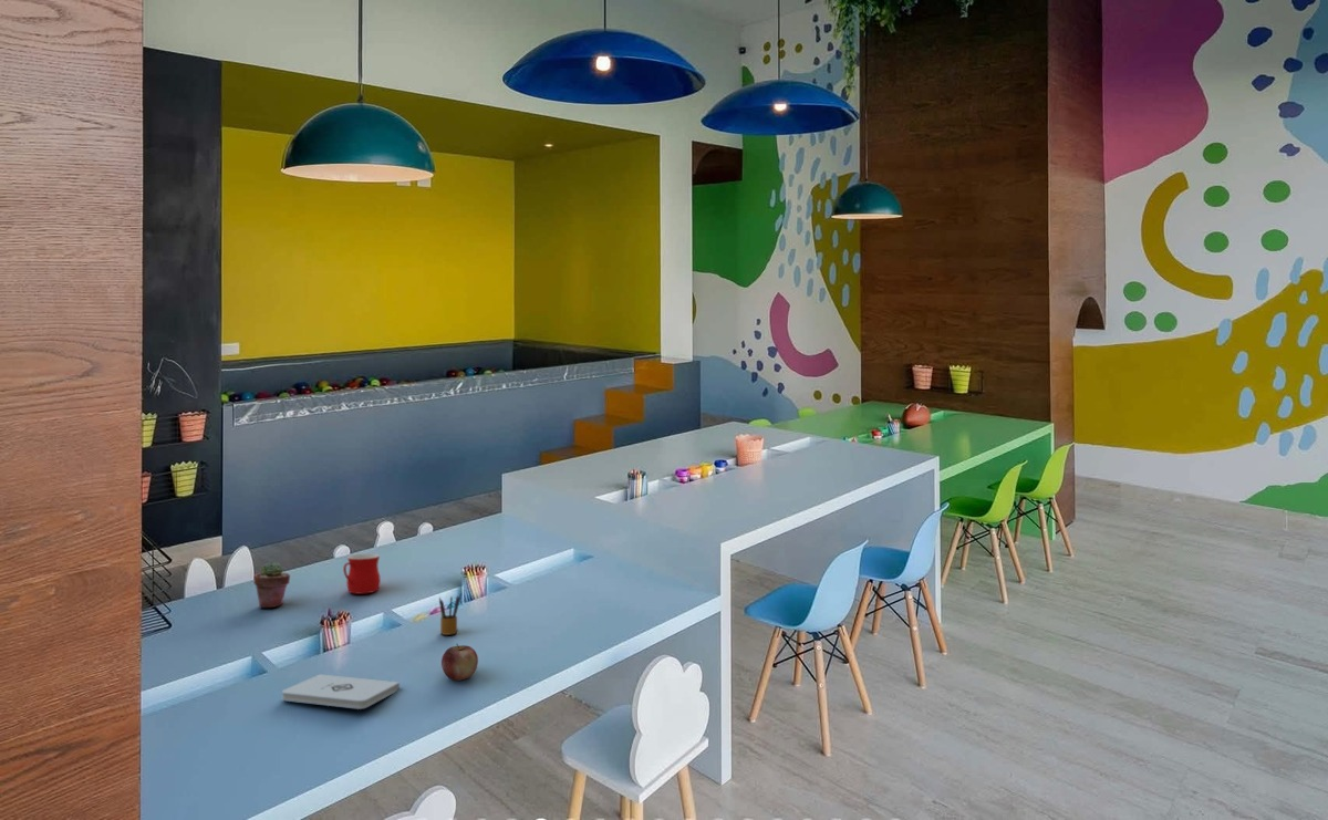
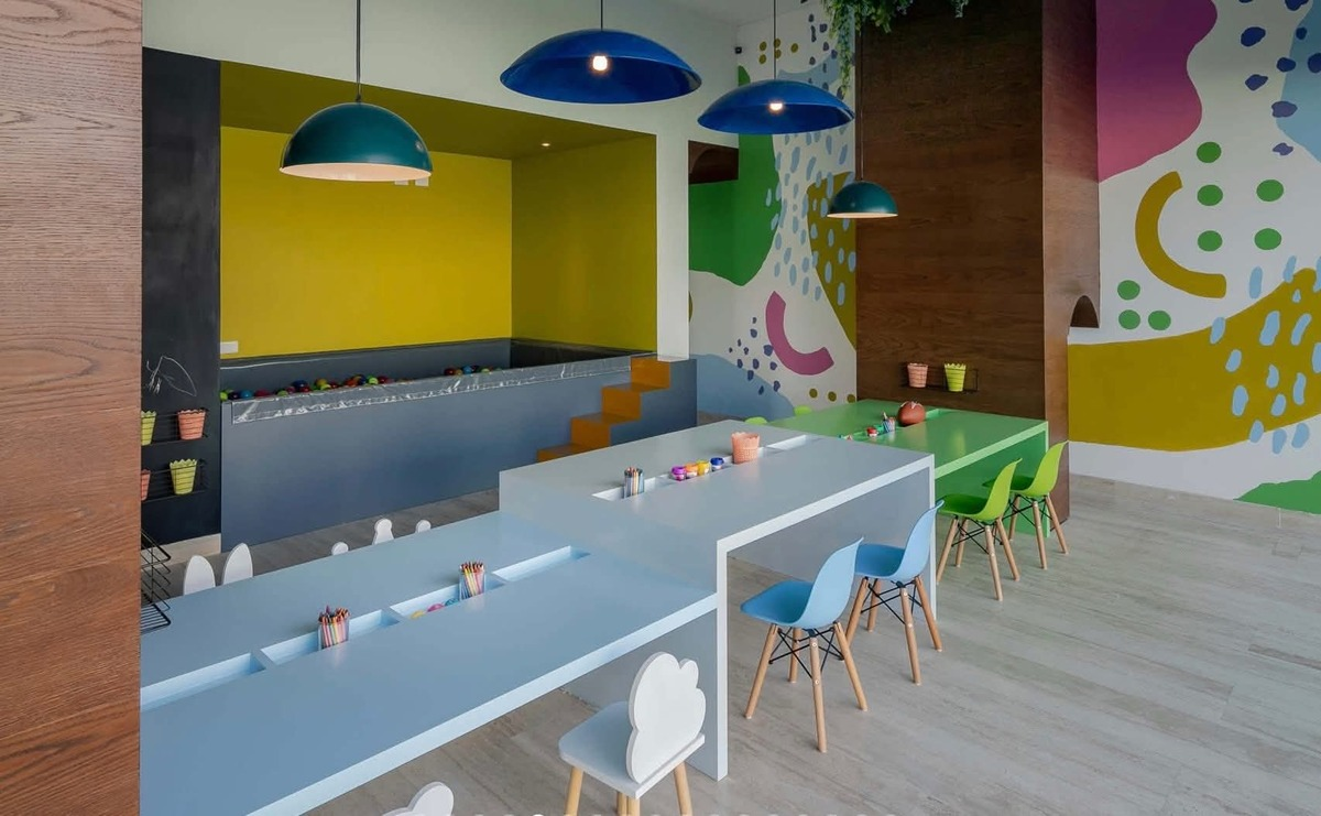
- pencil box (449, 613)
- potted succulent (271, 583)
- notepad (340, 691)
- apple (459, 660)
- mug (360, 574)
